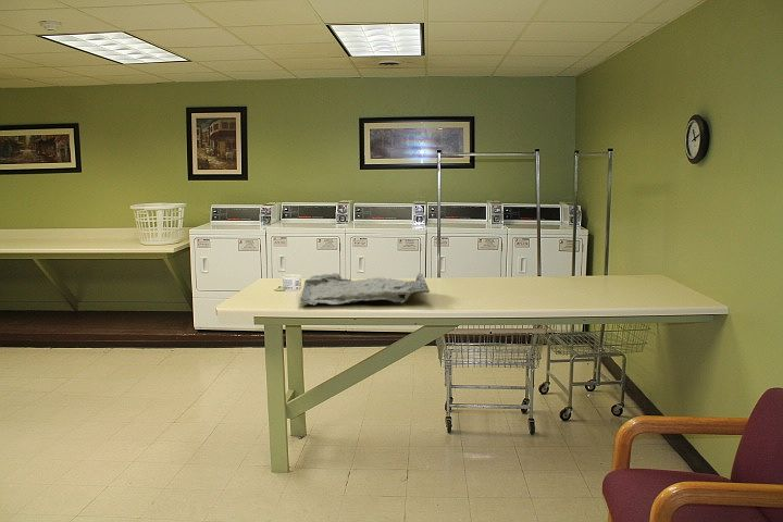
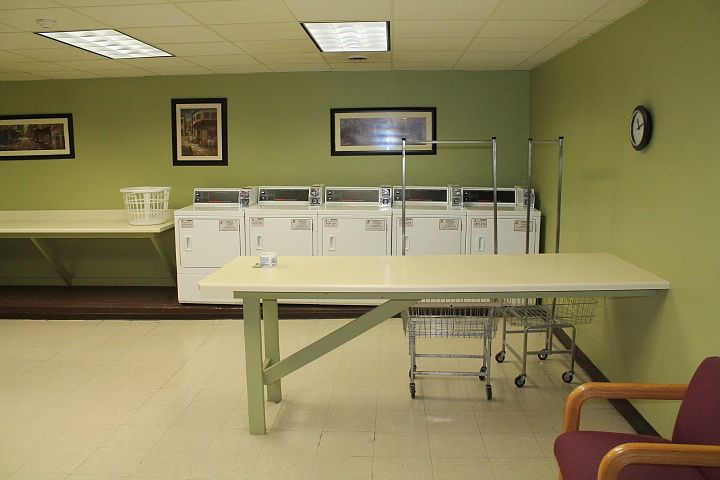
- towel (368, 287)
